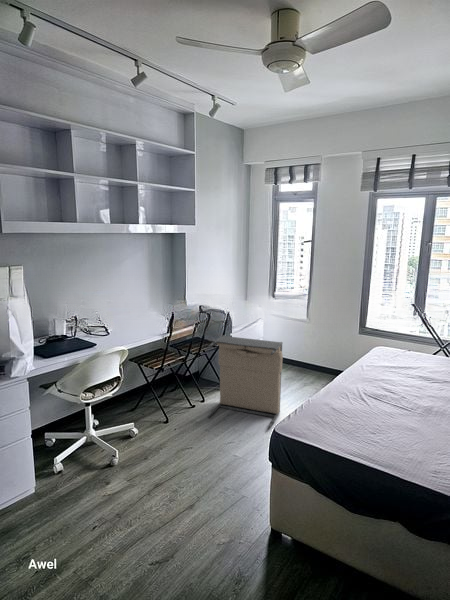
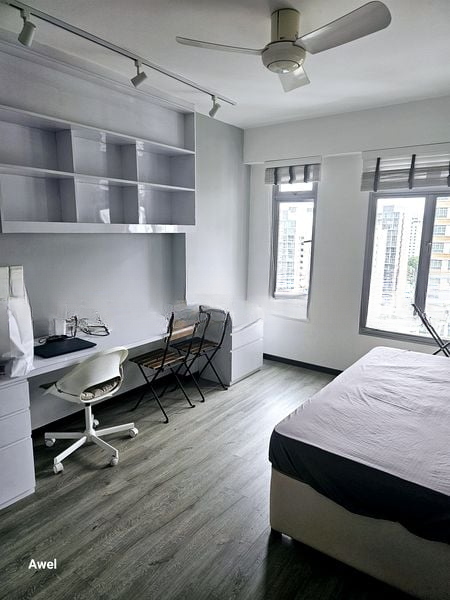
- laundry hamper (245, 380)
